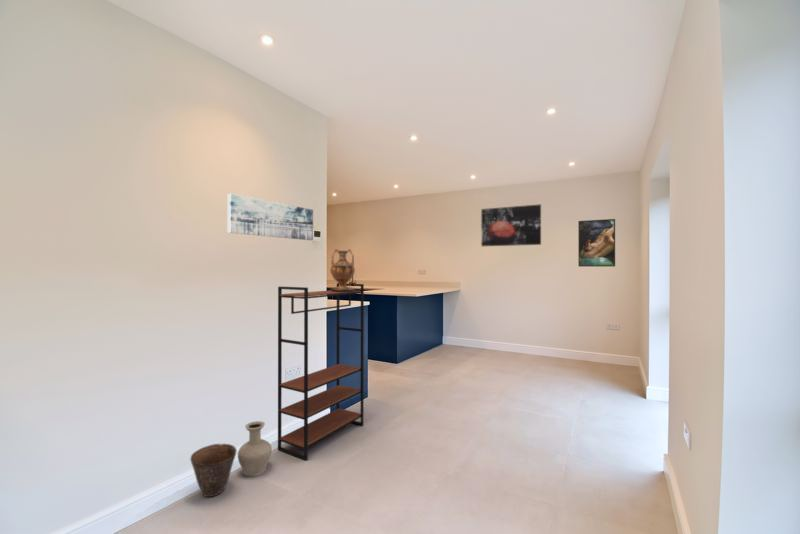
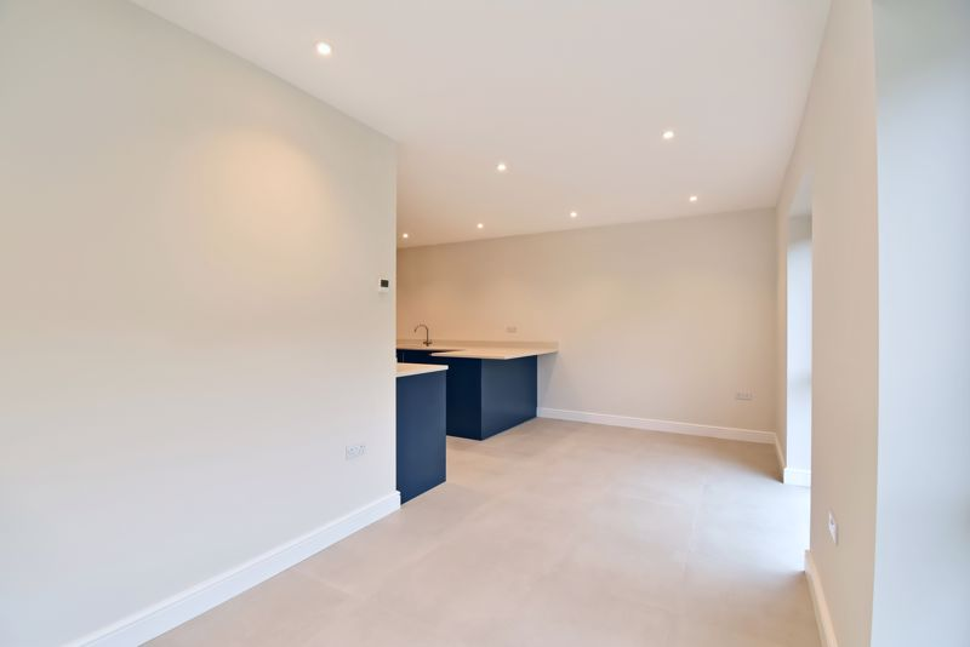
- wall art (275, 219)
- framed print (596, 243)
- wall art (510, 226)
- vase (342, 269)
- vase (254, 447)
- bookshelf (325, 368)
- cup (214, 472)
